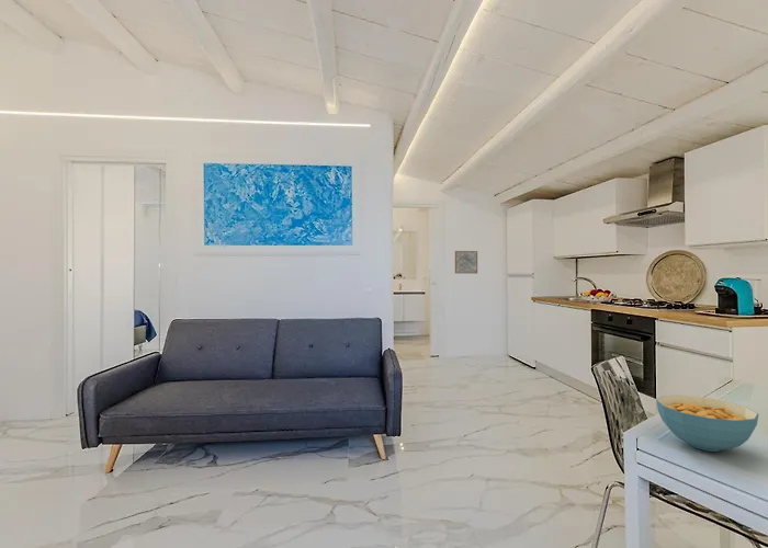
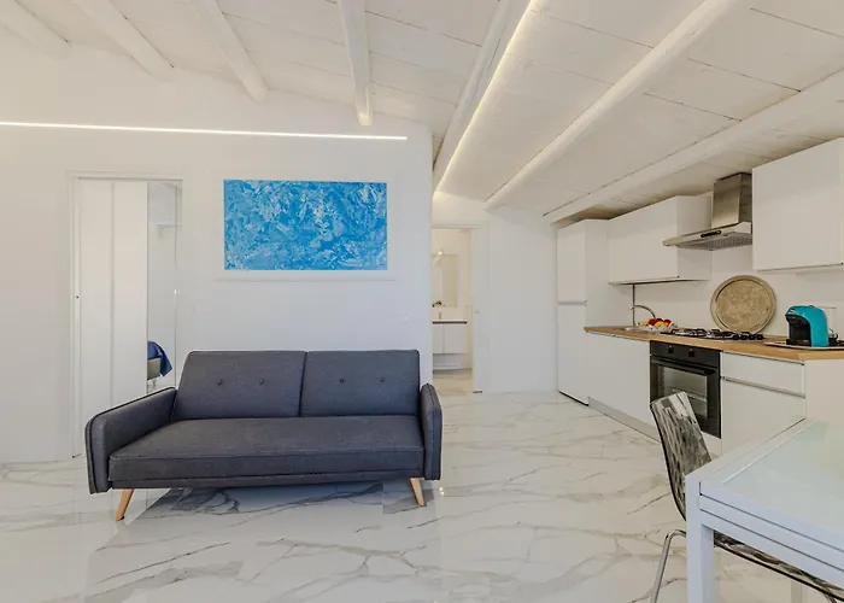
- wall art (465, 262)
- cereal bowl (704, 426)
